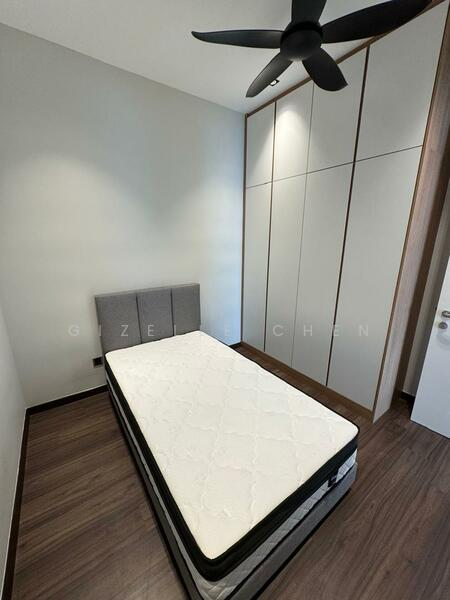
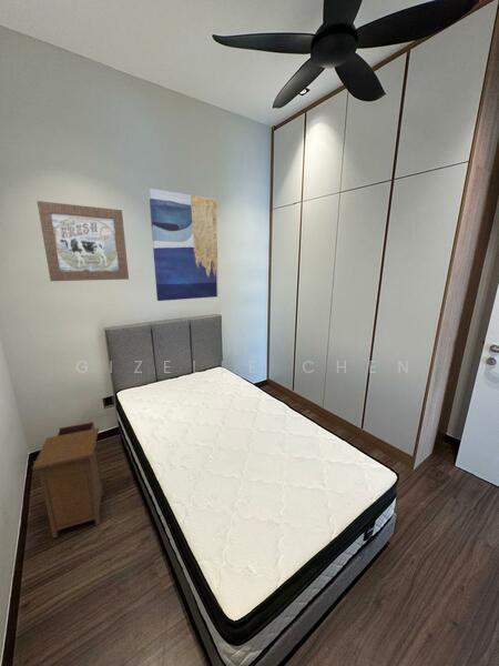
+ wall art (186, 249)
+ nightstand (77, 474)
+ wall art (86, 244)
